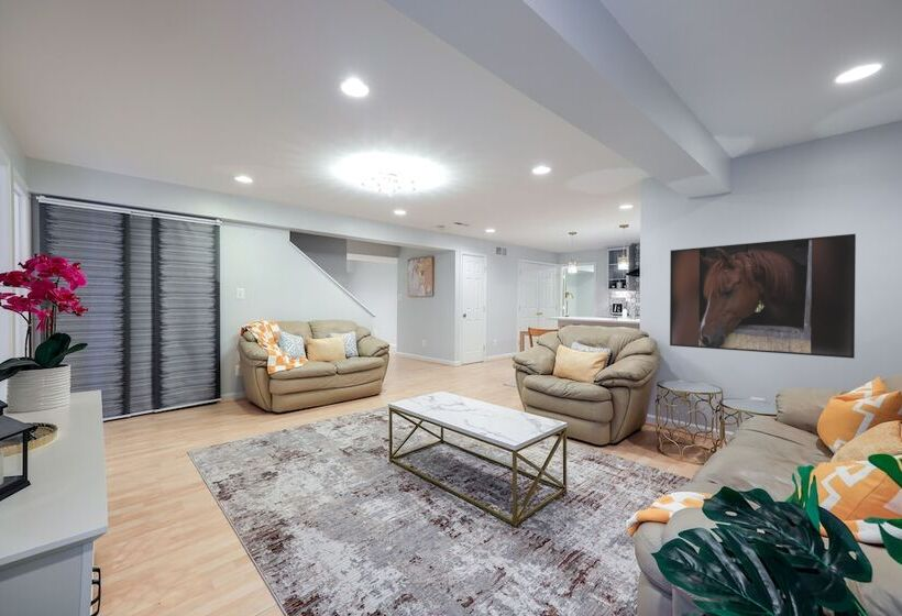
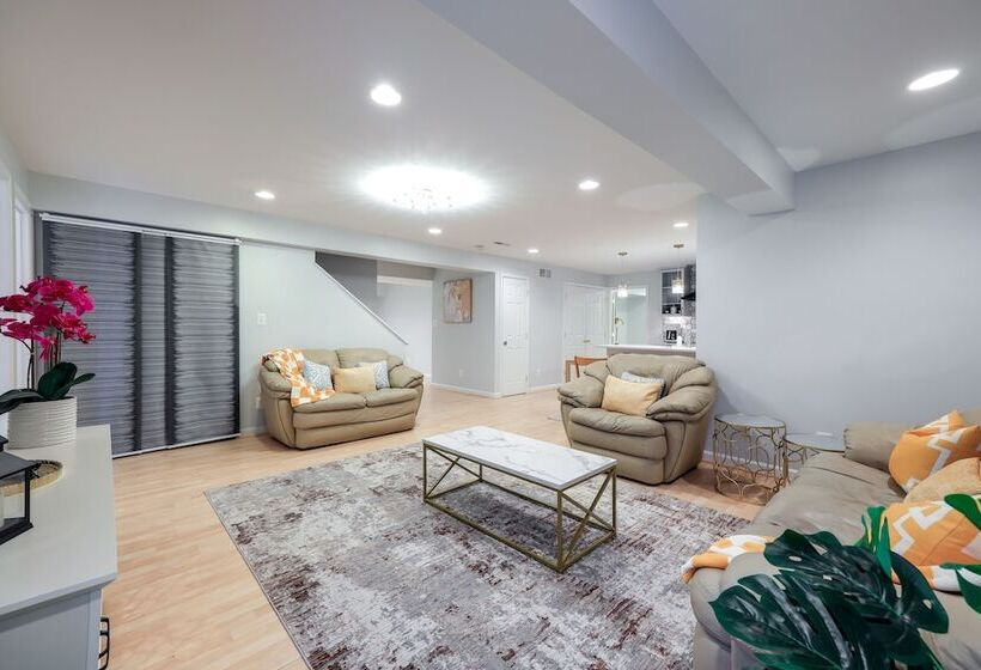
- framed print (750, 297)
